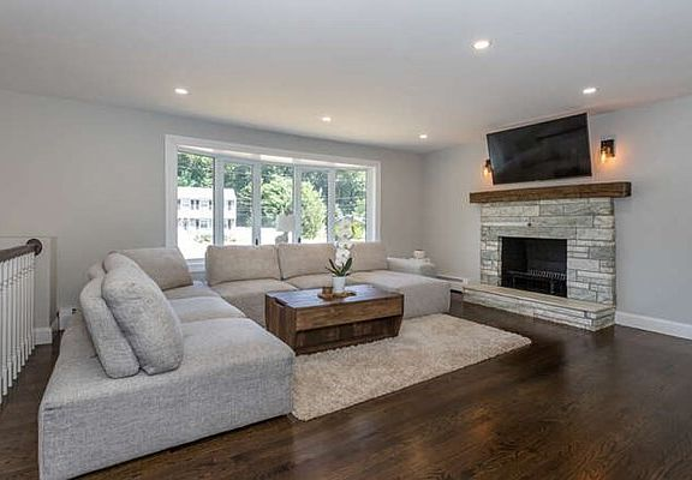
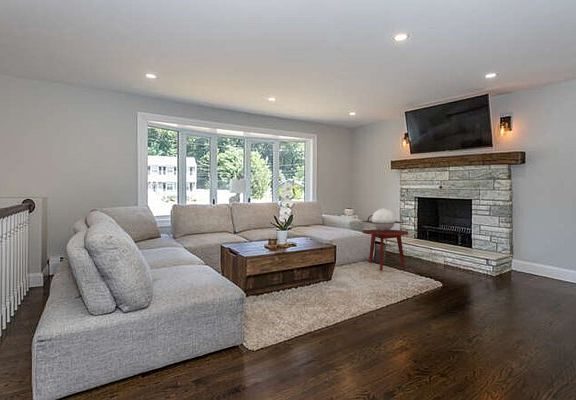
+ table lamp (383, 219)
+ side table (382, 249)
